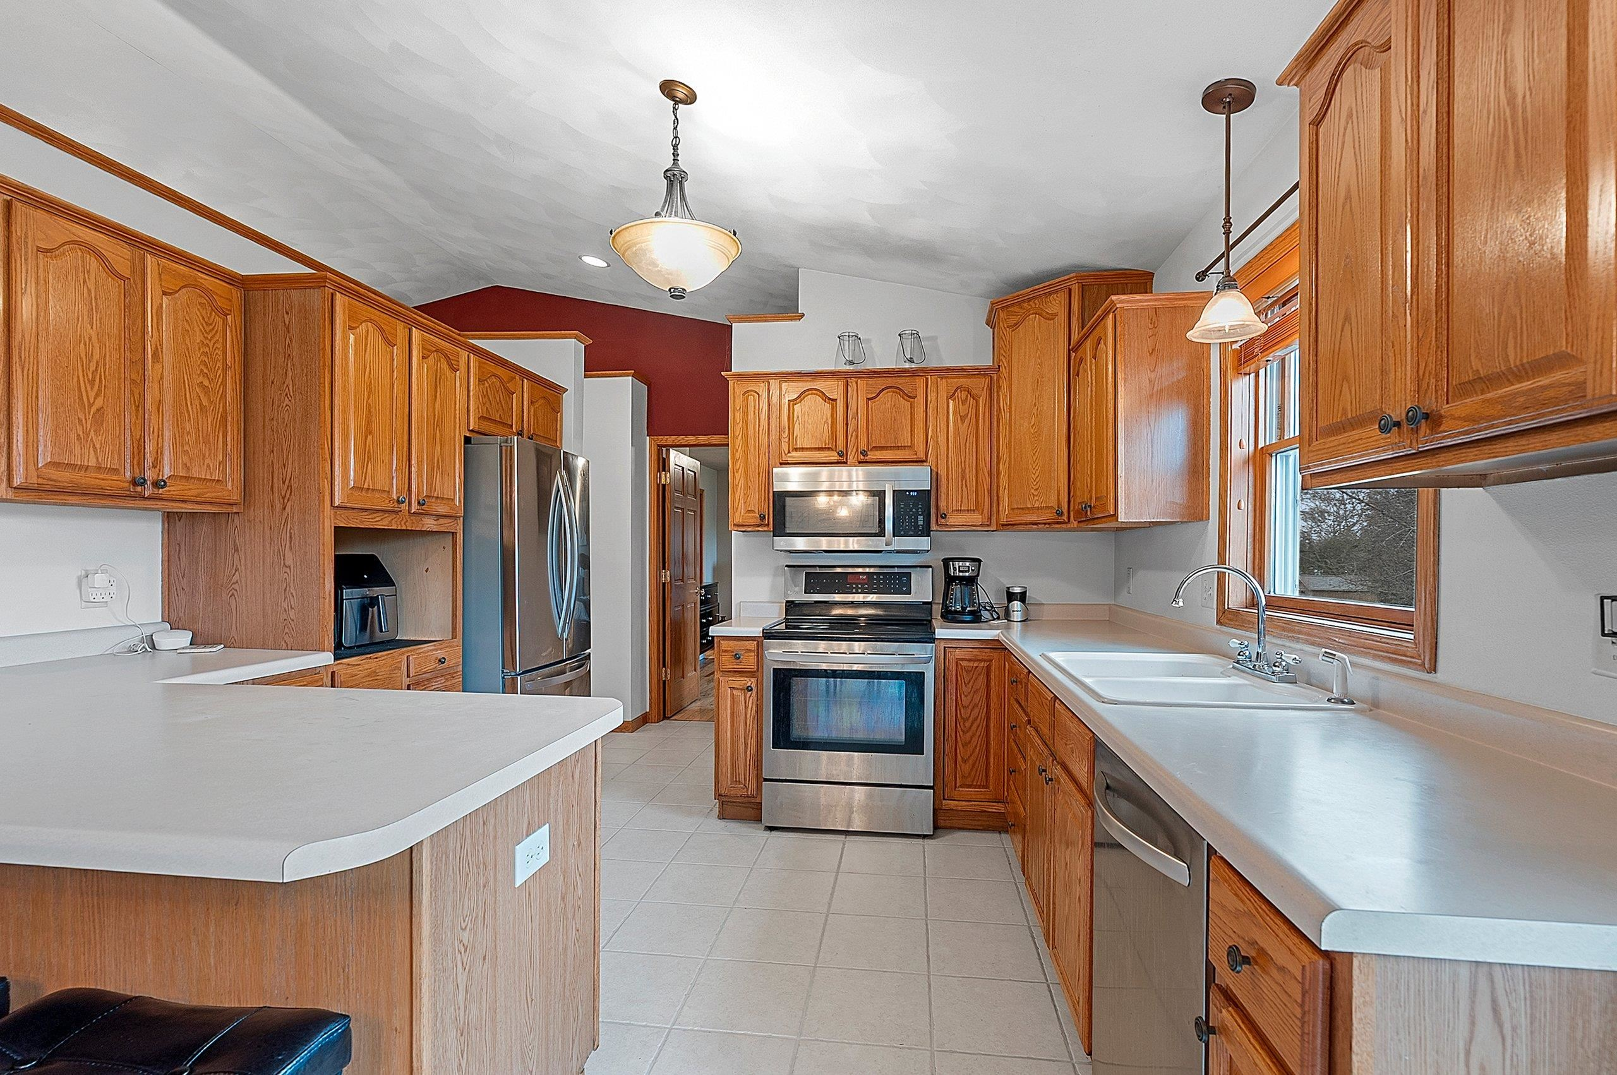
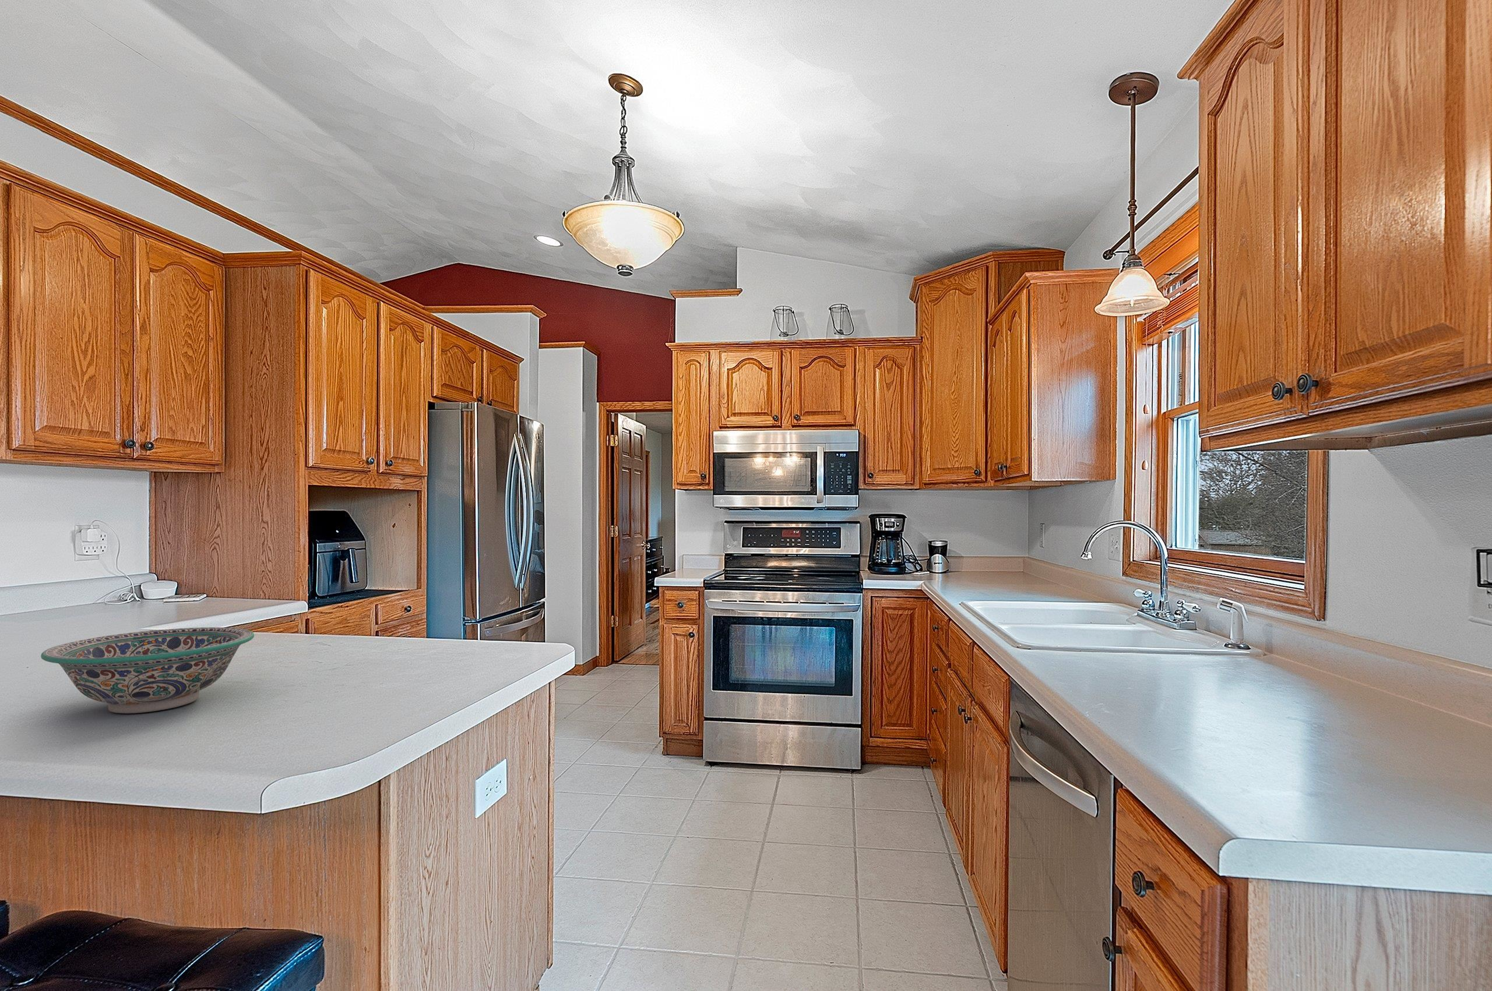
+ decorative bowl (155, 672)
